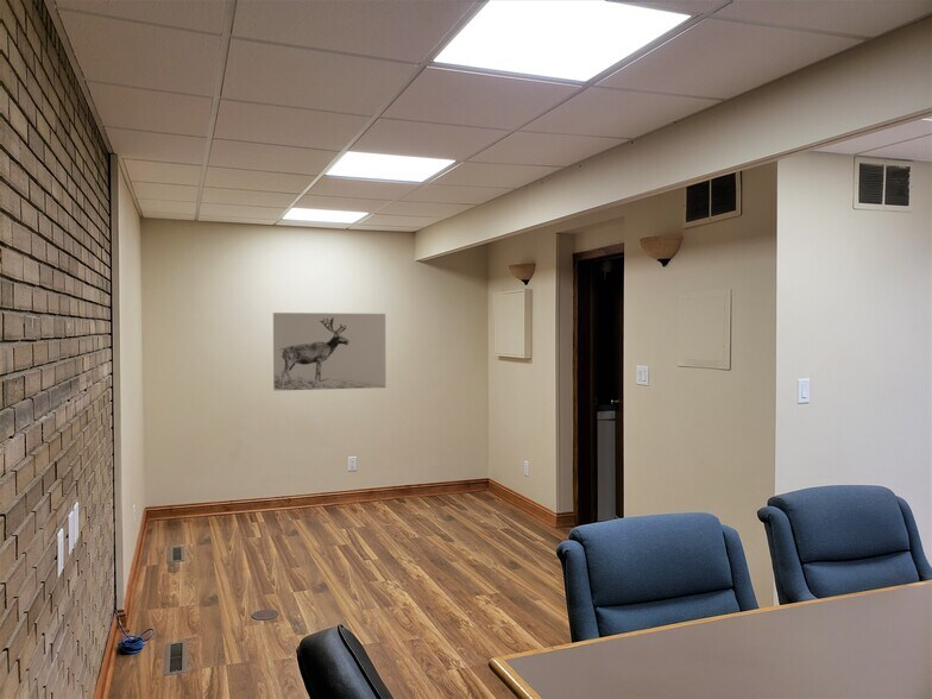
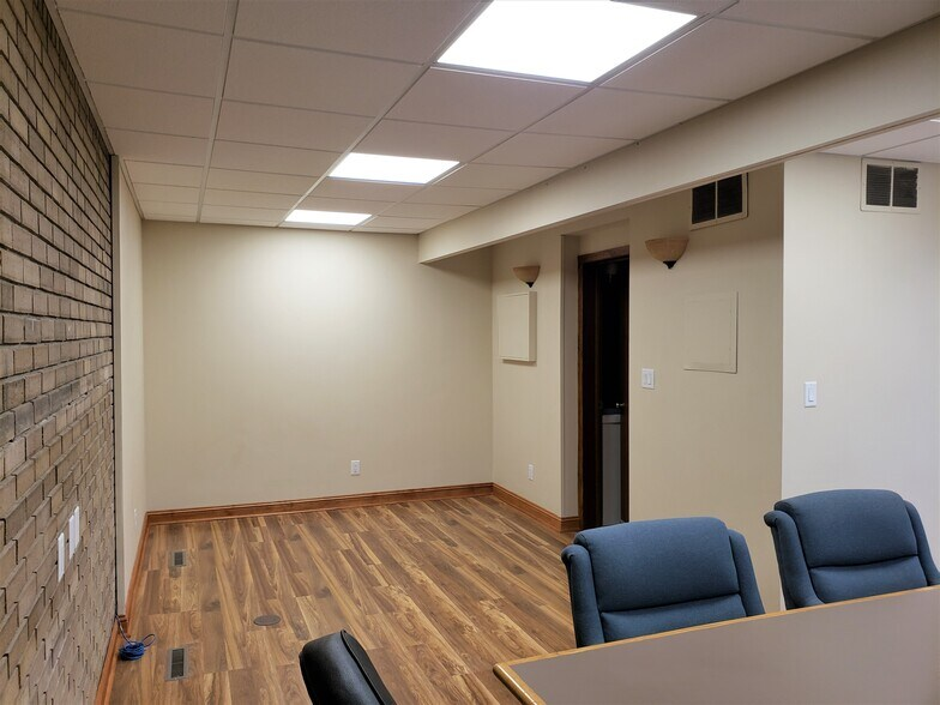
- wall art (330, 351)
